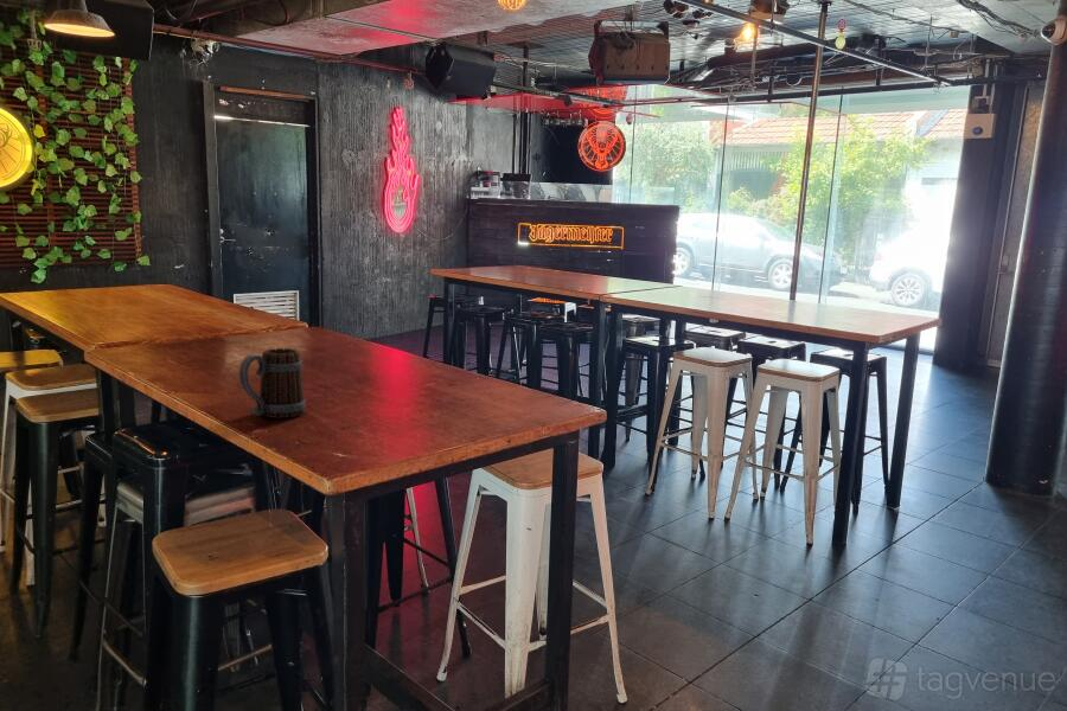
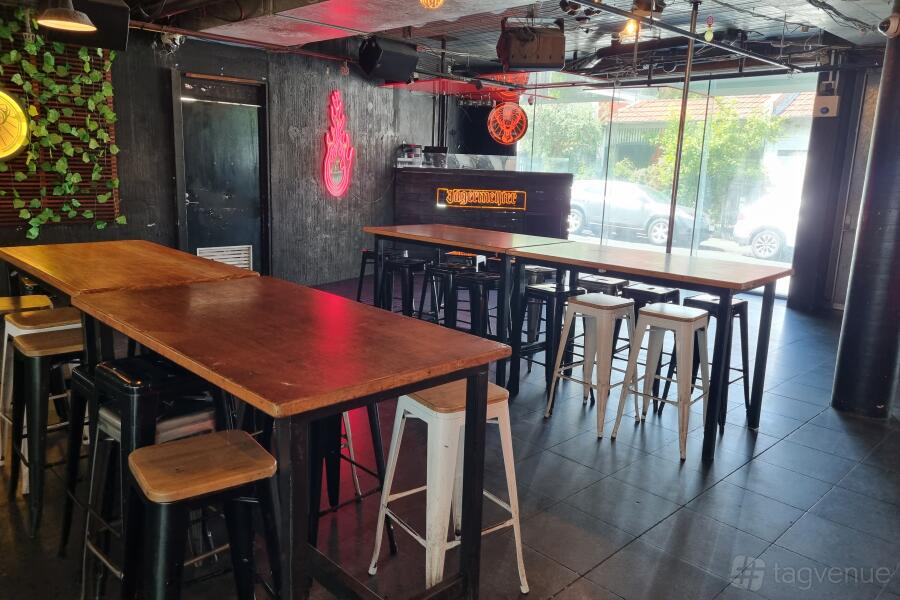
- beer mug (271, 383)
